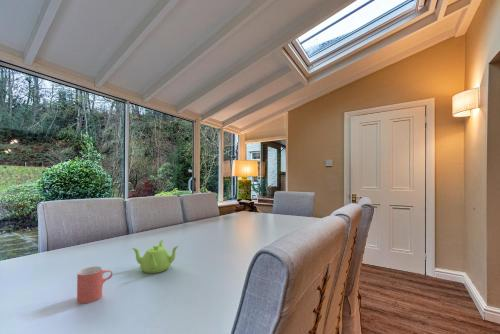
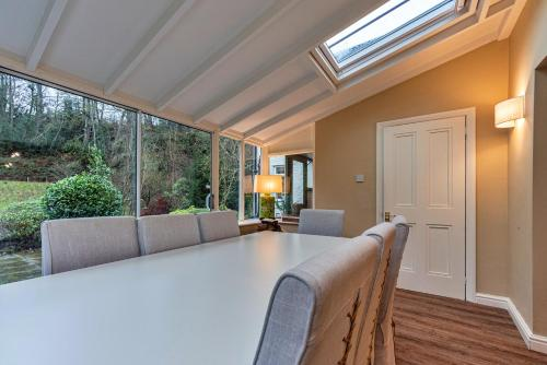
- teapot (155, 256)
- cup (95, 282)
